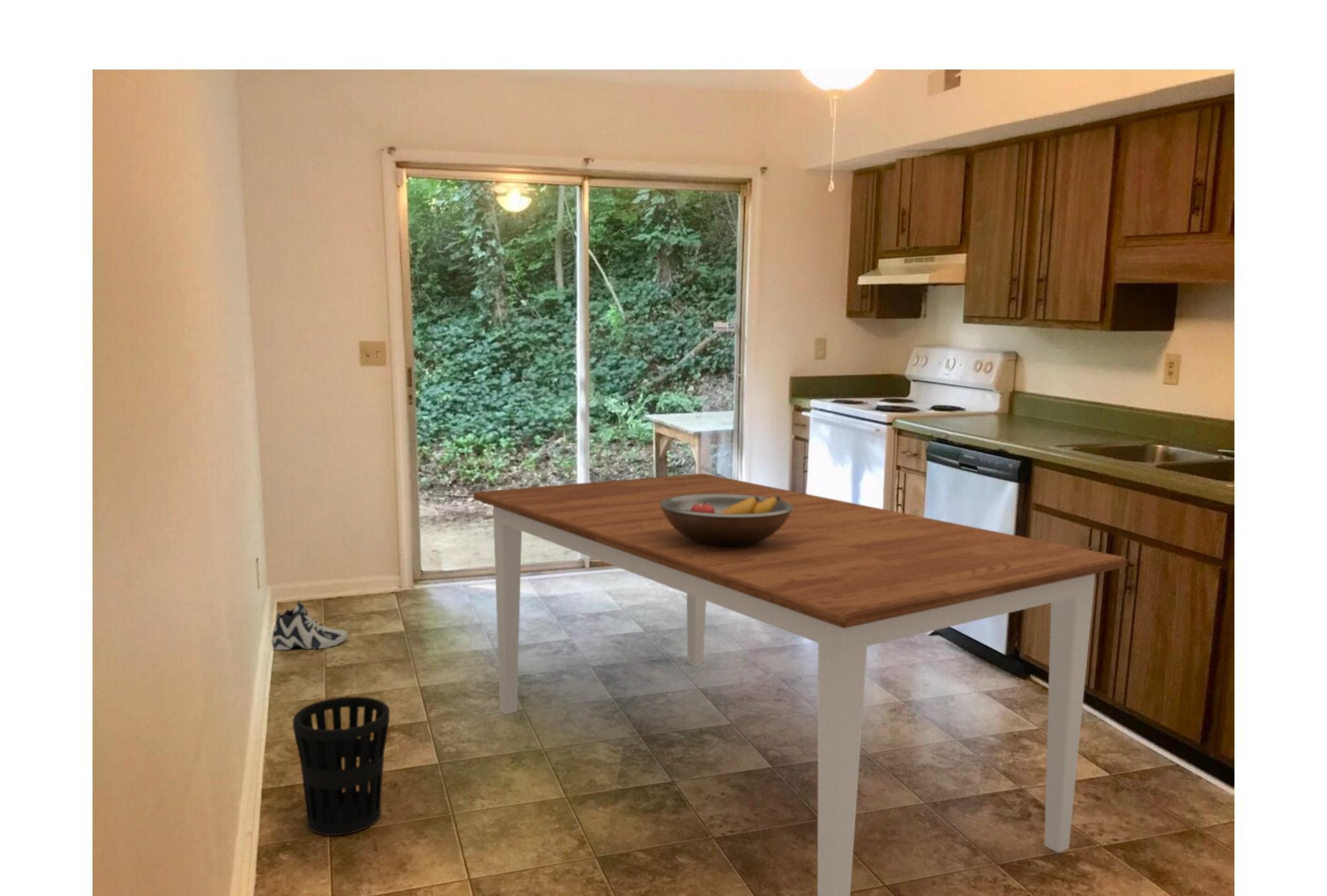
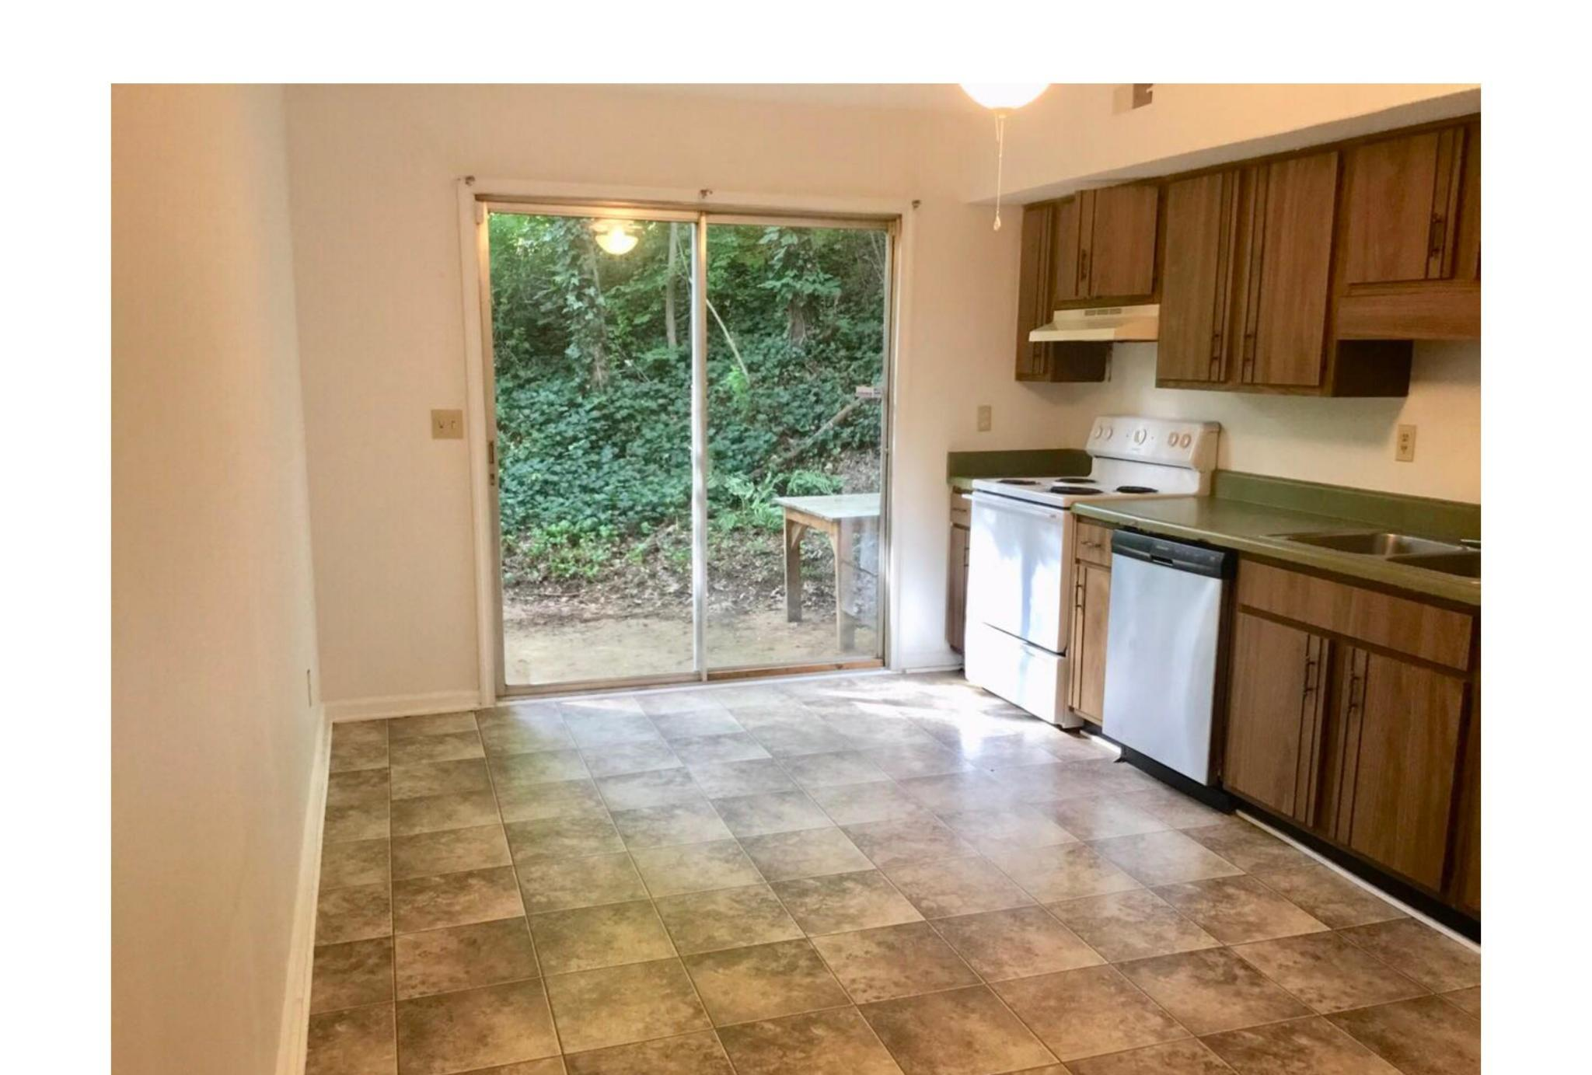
- dining table (754, 619)
- fruit bowl (726, 516)
- wastebasket (342, 766)
- sneaker (309, 623)
